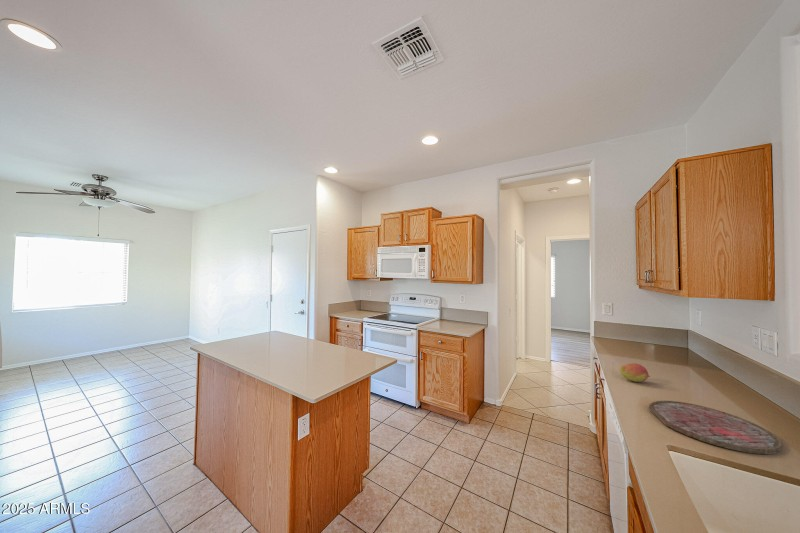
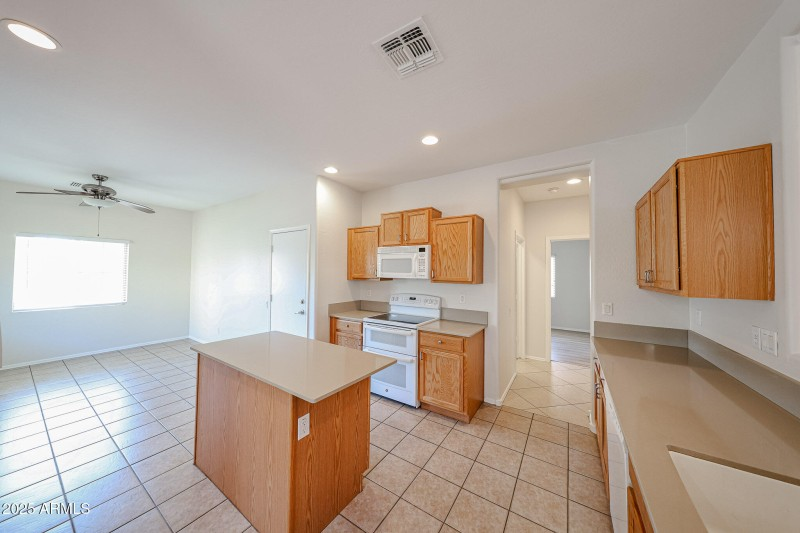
- fruit (634, 372)
- cutting board (707, 423)
